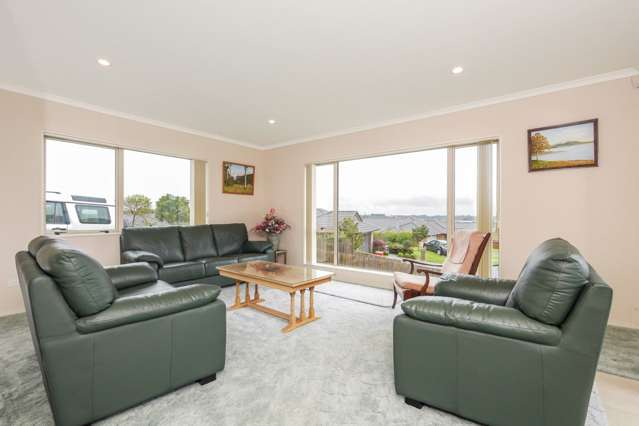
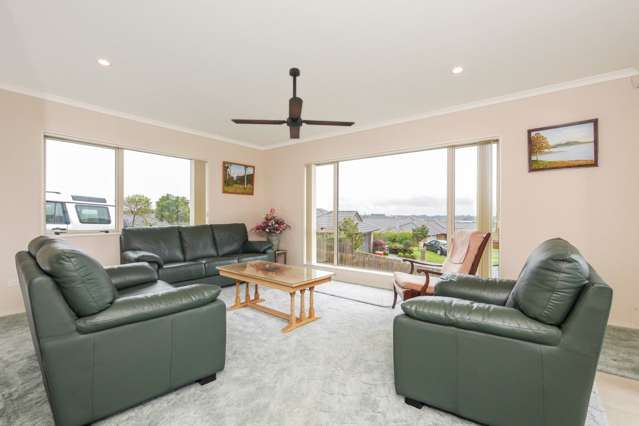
+ ceiling fan (294, 98)
